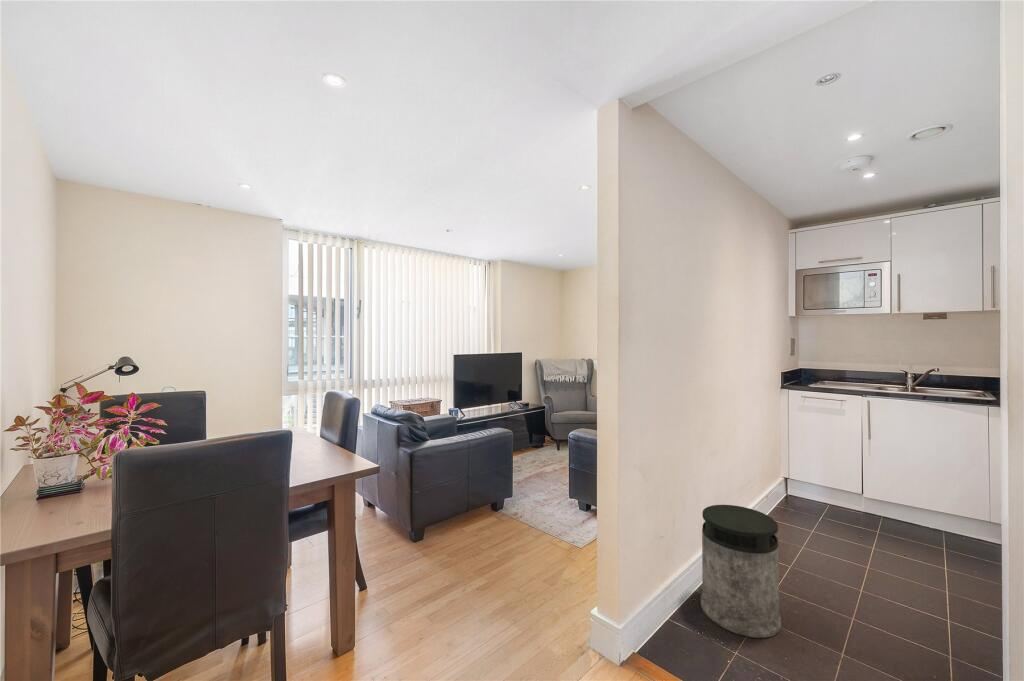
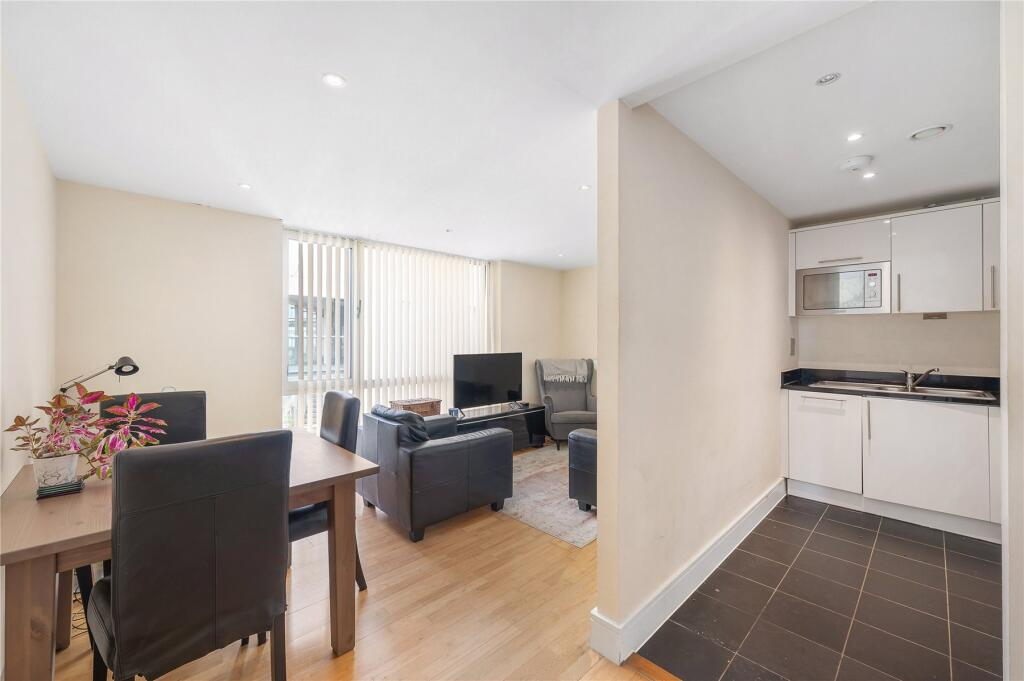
- trash bin (739, 564)
